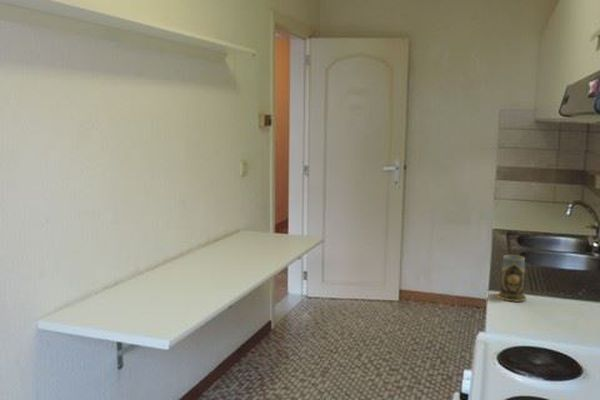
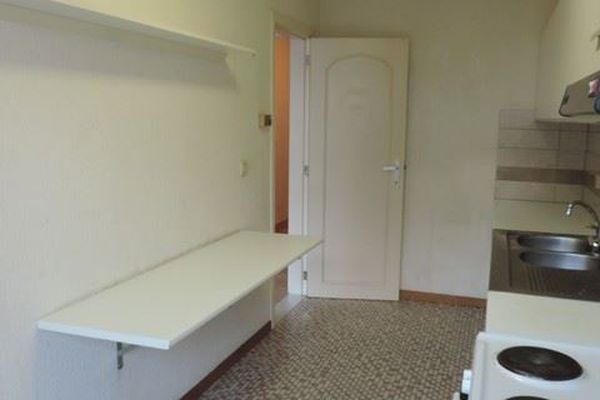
- mug (512, 276)
